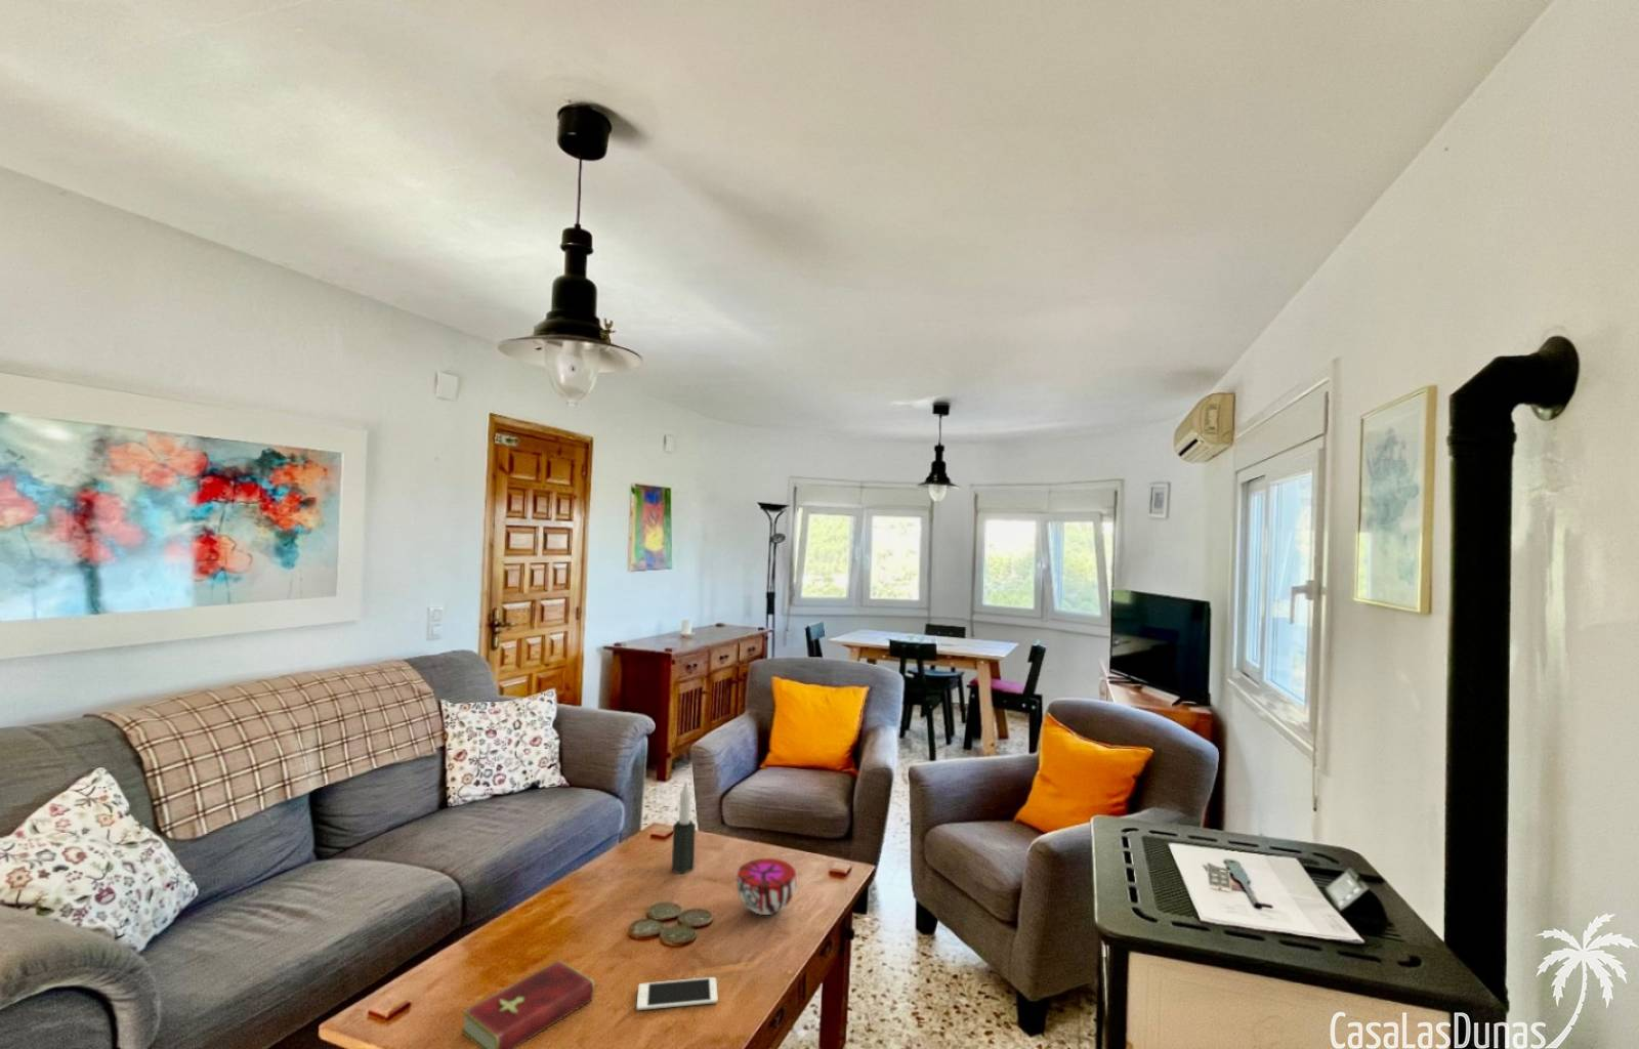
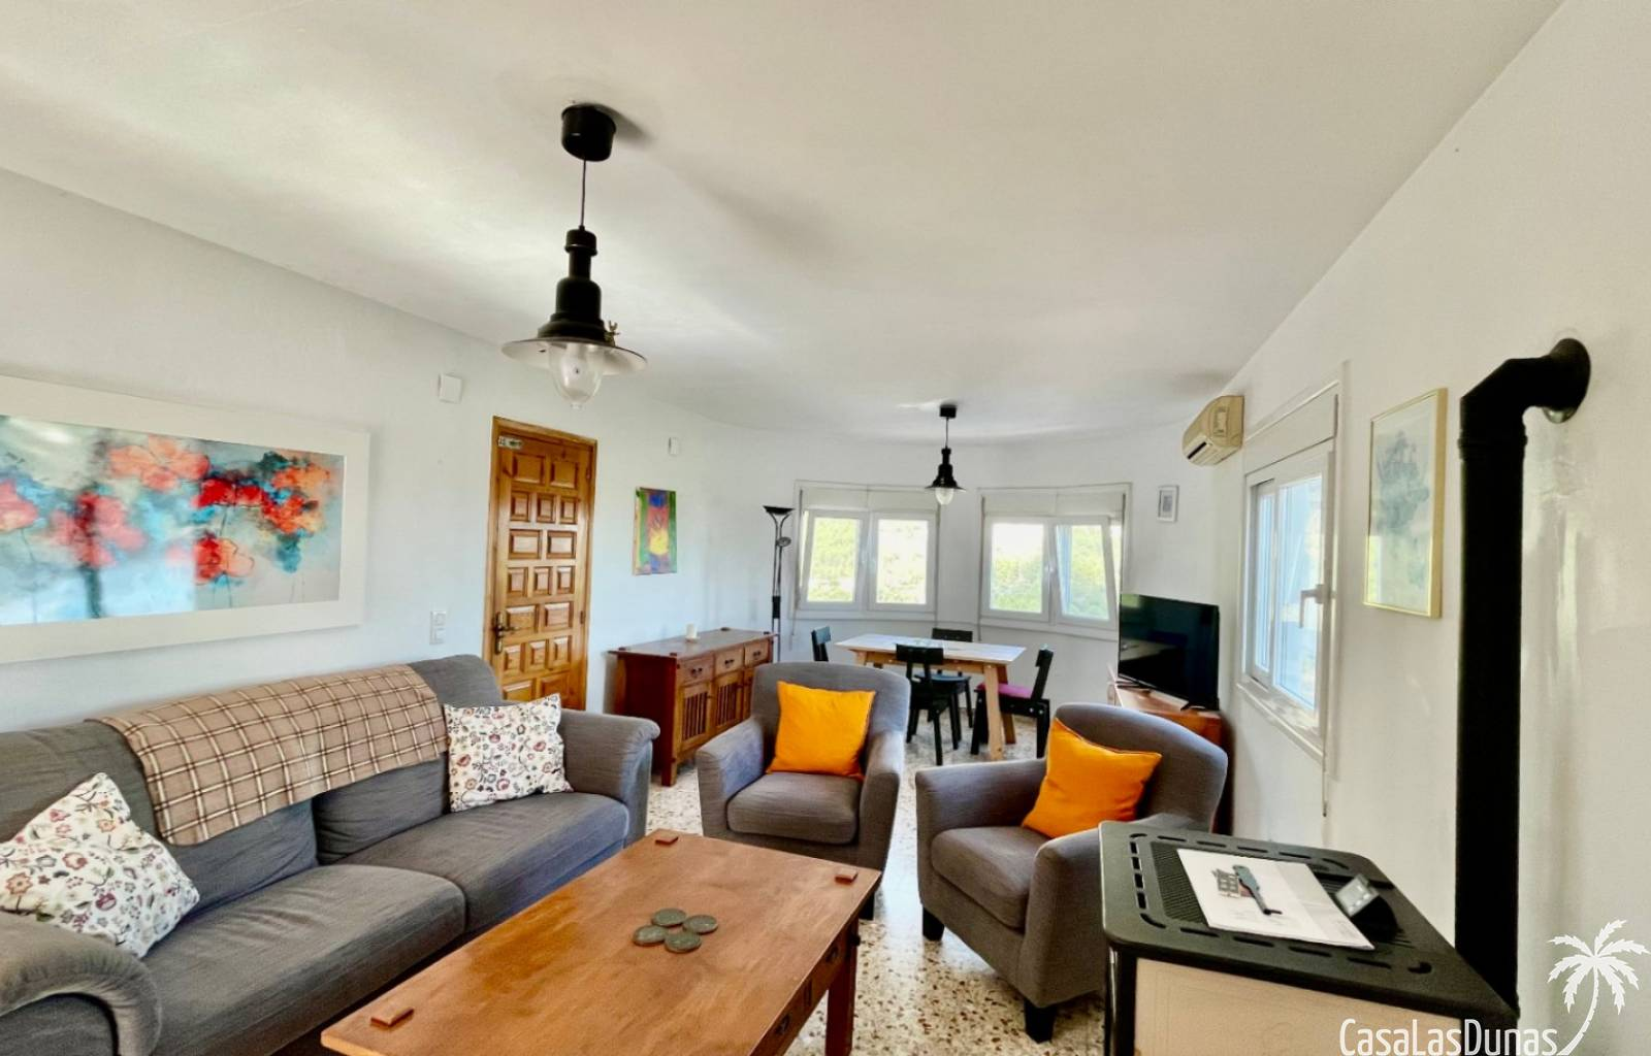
- candle (685, 824)
- cell phone (677, 993)
- decorative bowl (766, 890)
- hardcover book (529, 1005)
